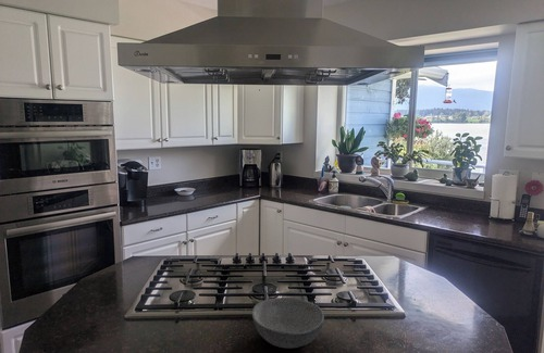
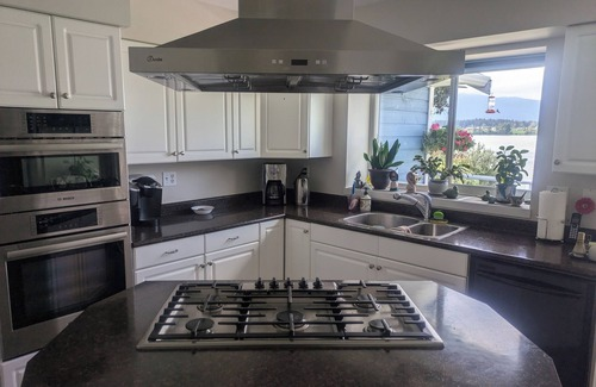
- bowl (287, 325)
